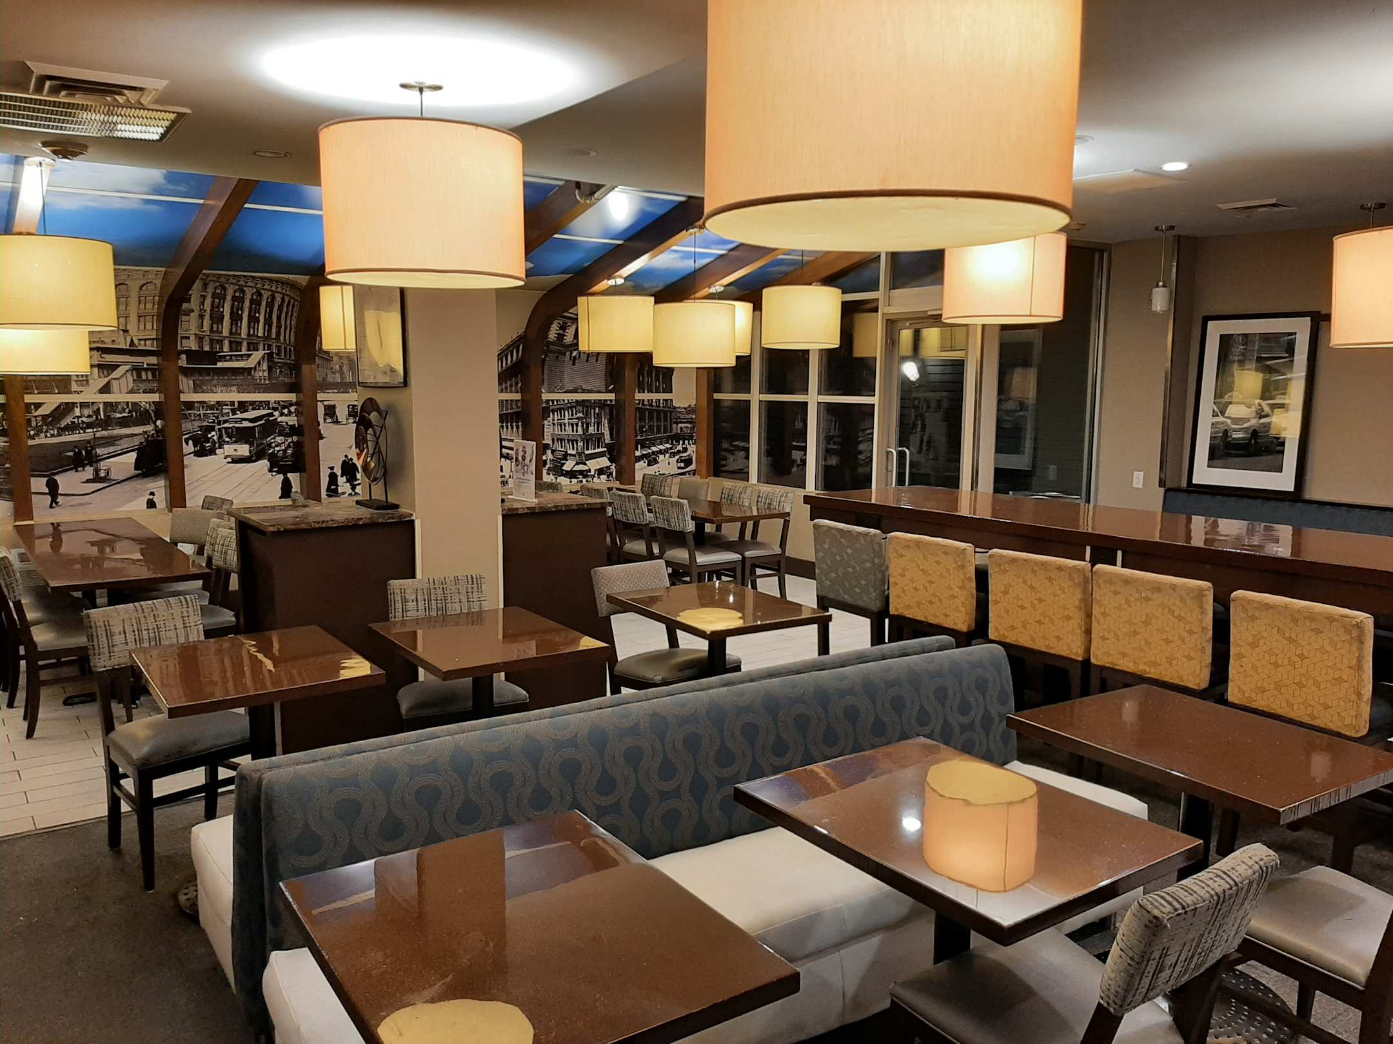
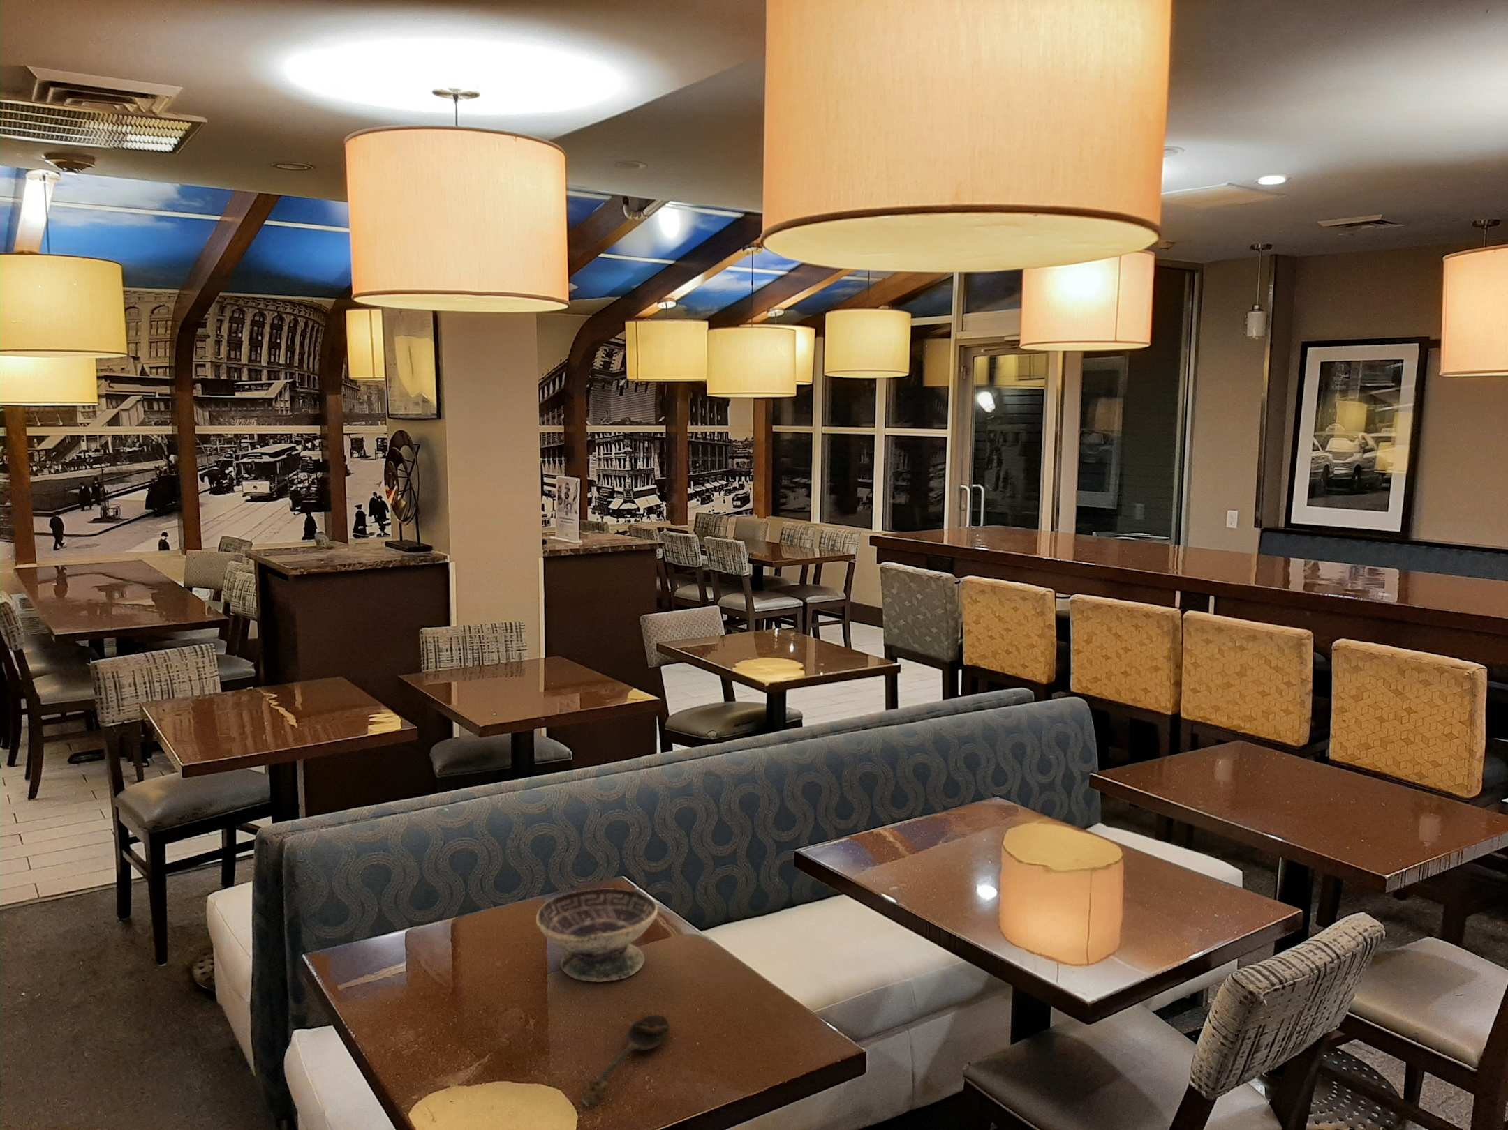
+ spoon (625, 1055)
+ bowl (597, 934)
